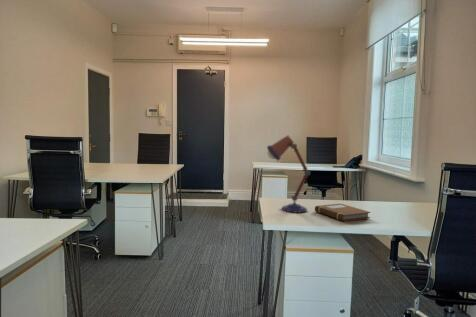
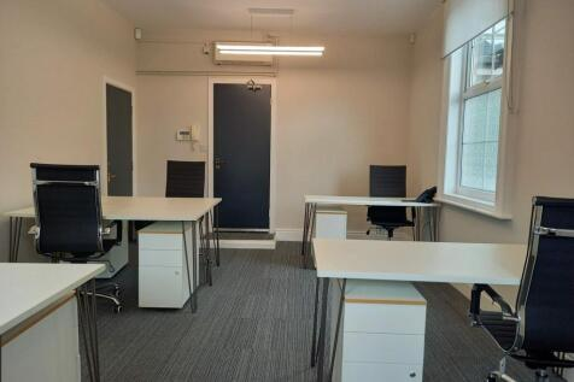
- desk lamp (278, 160)
- notebook (340, 211)
